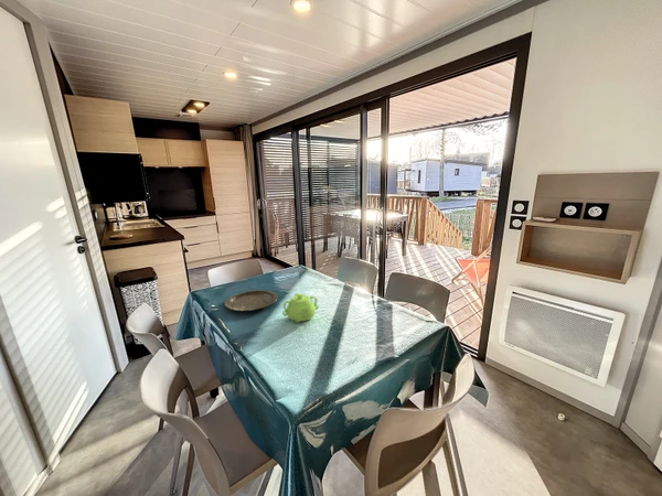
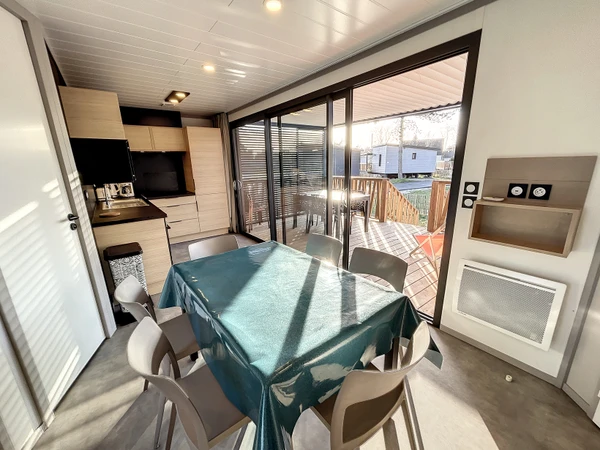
- teapot (300, 306)
- plate (252, 300)
